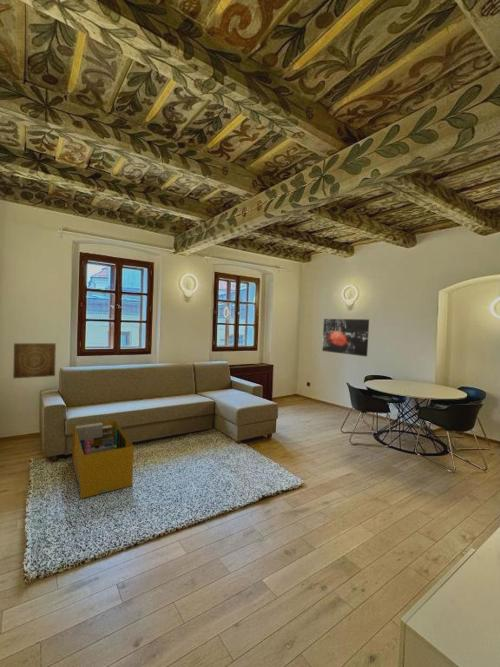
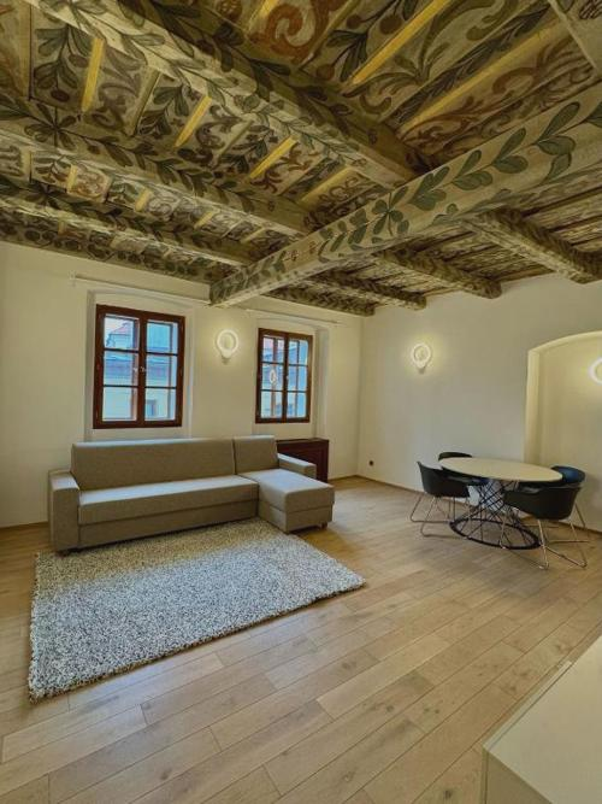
- wall art (35, 360)
- storage bin (101, 453)
- wall art (344, 336)
